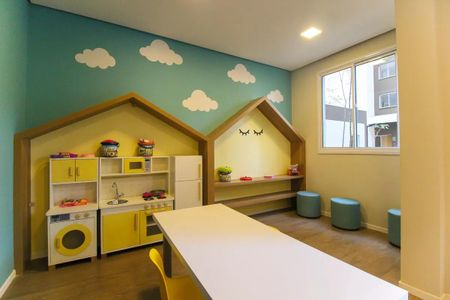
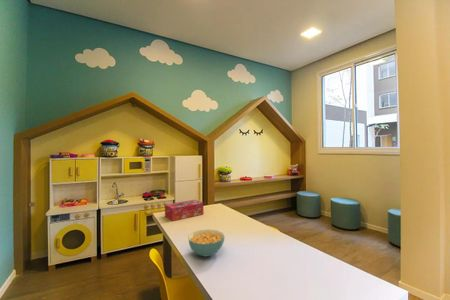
+ tissue box (184, 209)
+ cereal bowl (206, 245)
